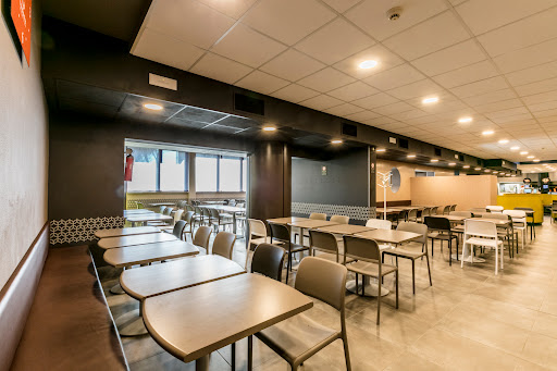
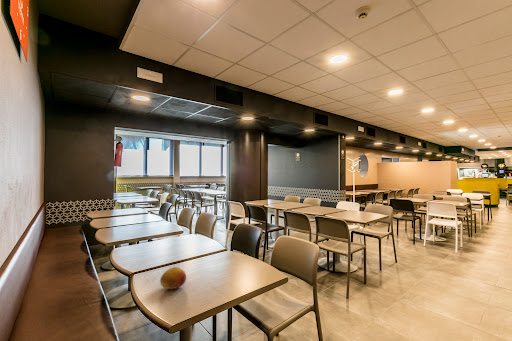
+ fruit (173, 277)
